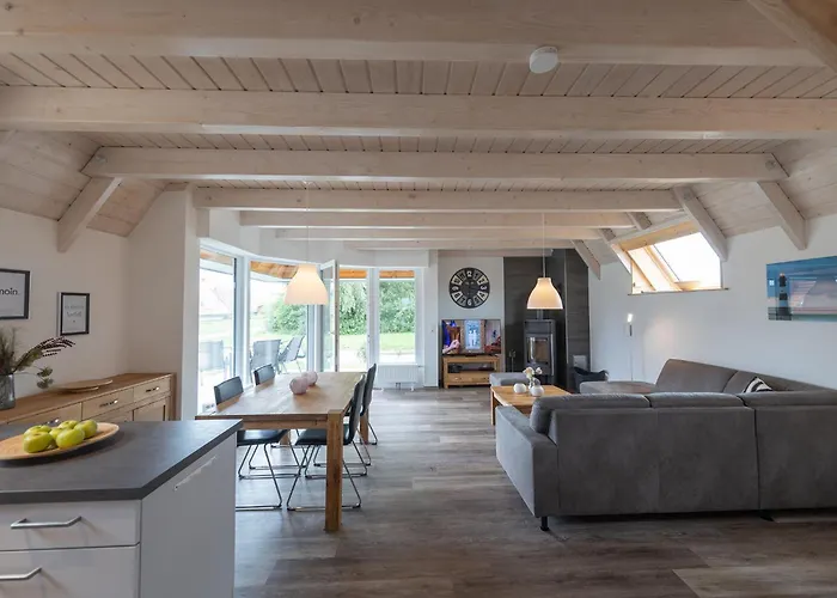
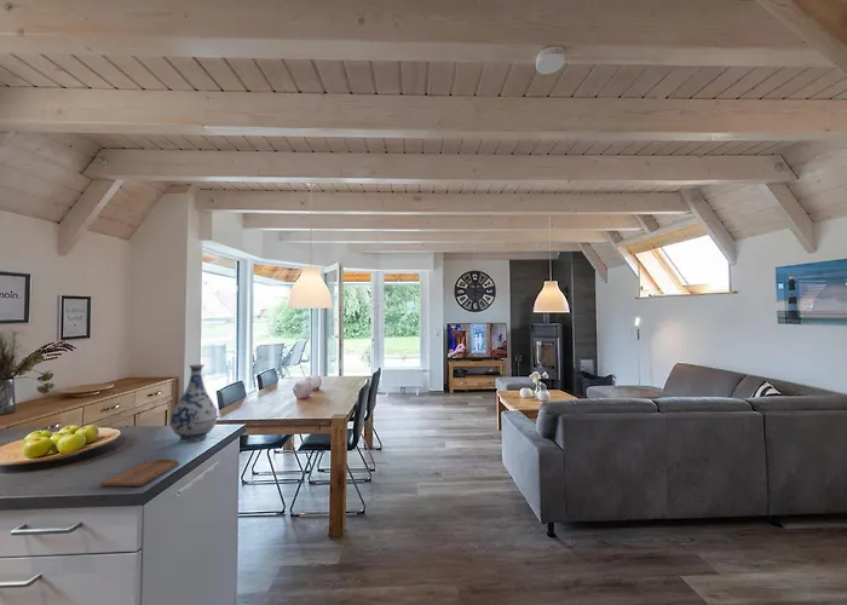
+ cutting board (145, 471)
+ vase (194, 402)
